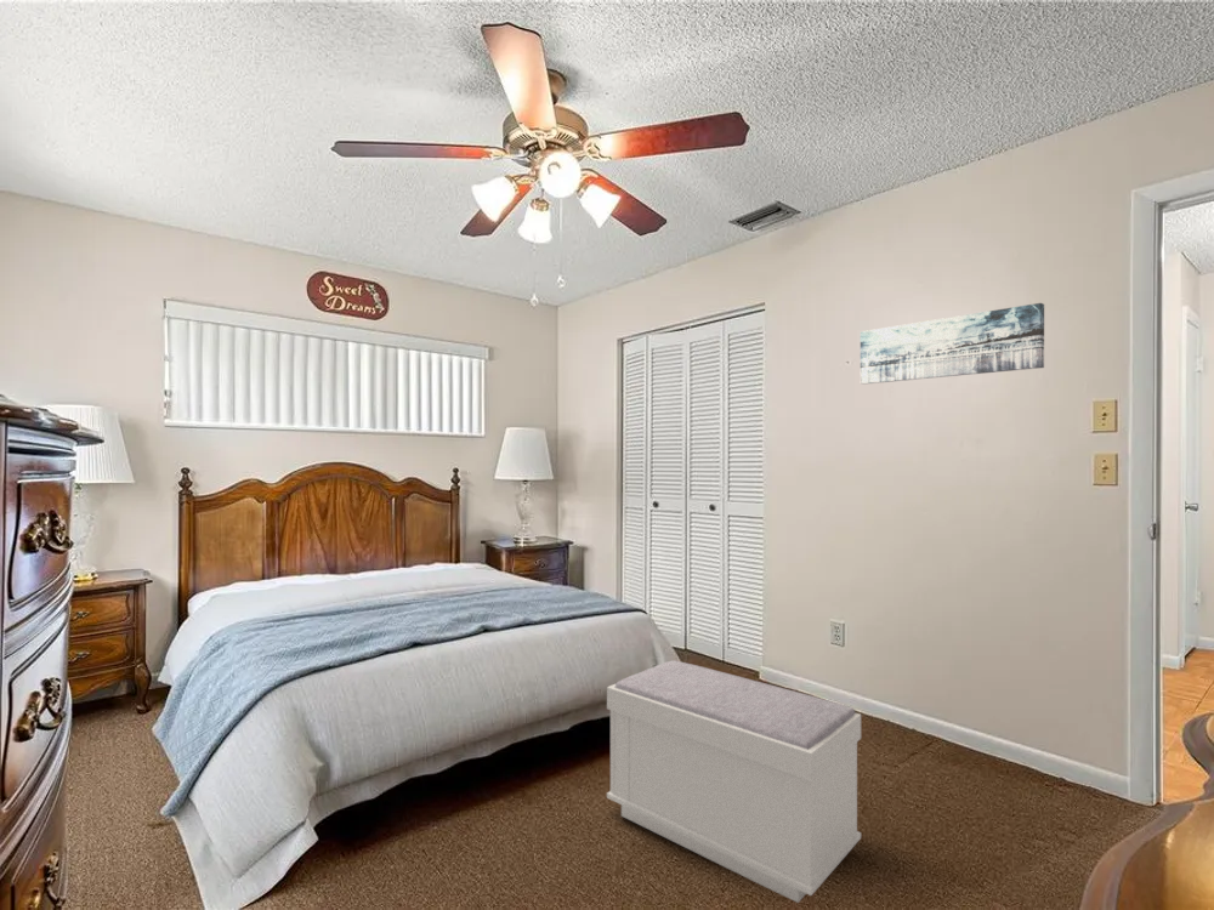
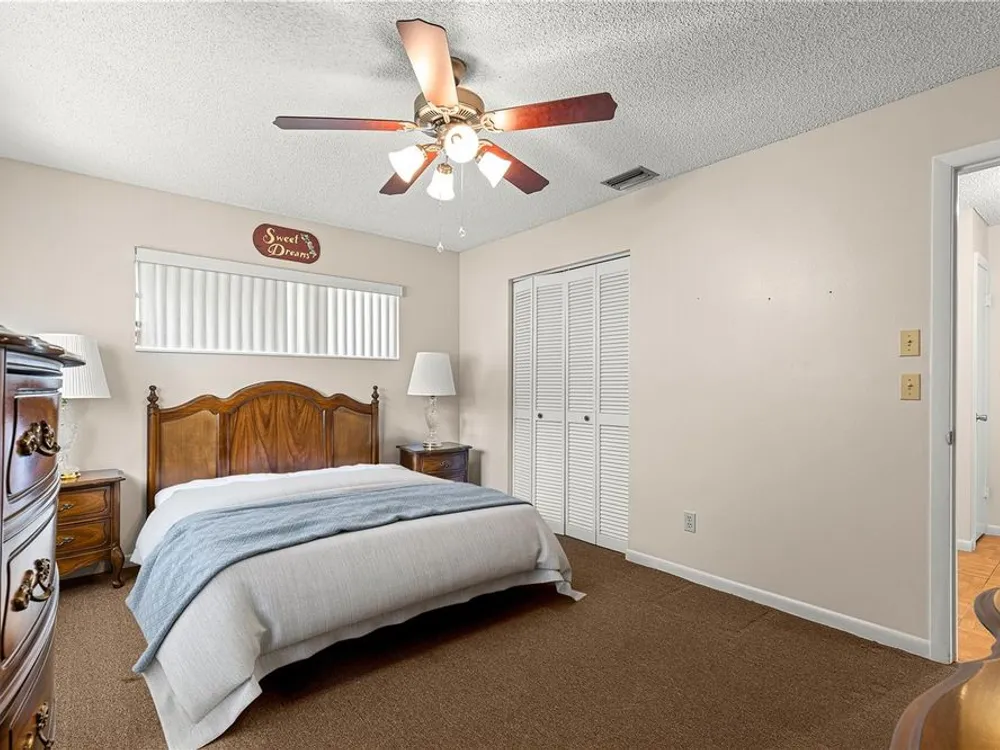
- wall art (942, 347)
- bench (727, 761)
